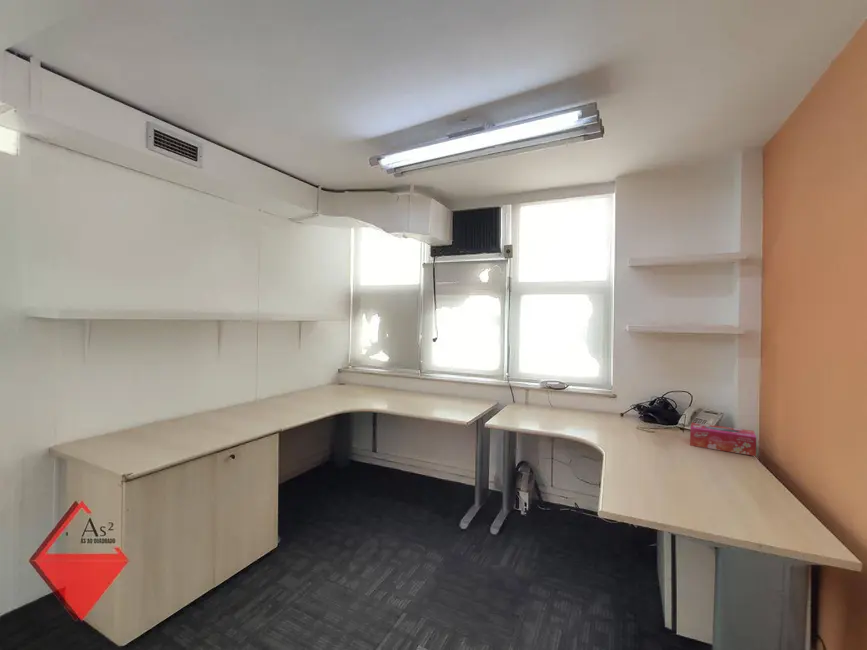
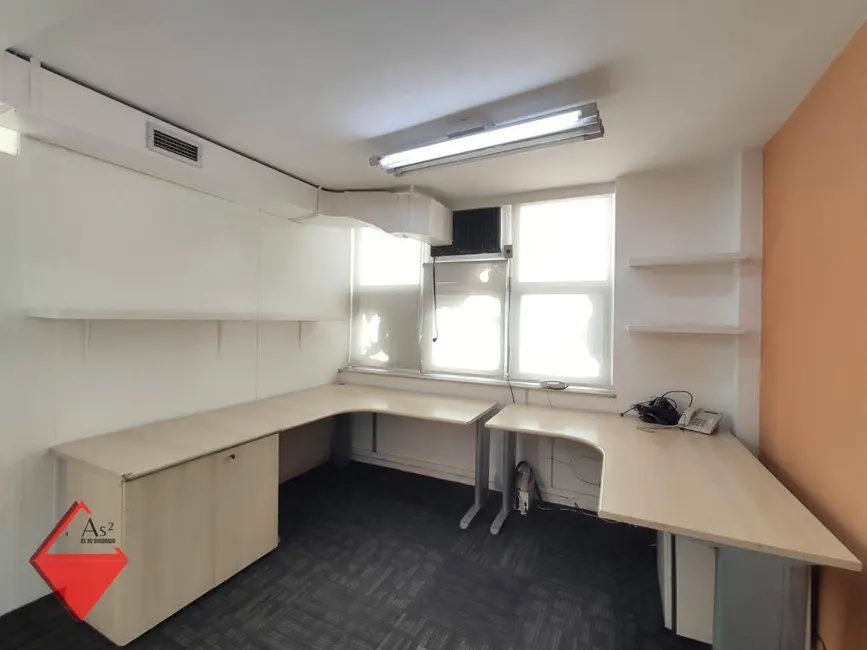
- tissue box (721, 438)
